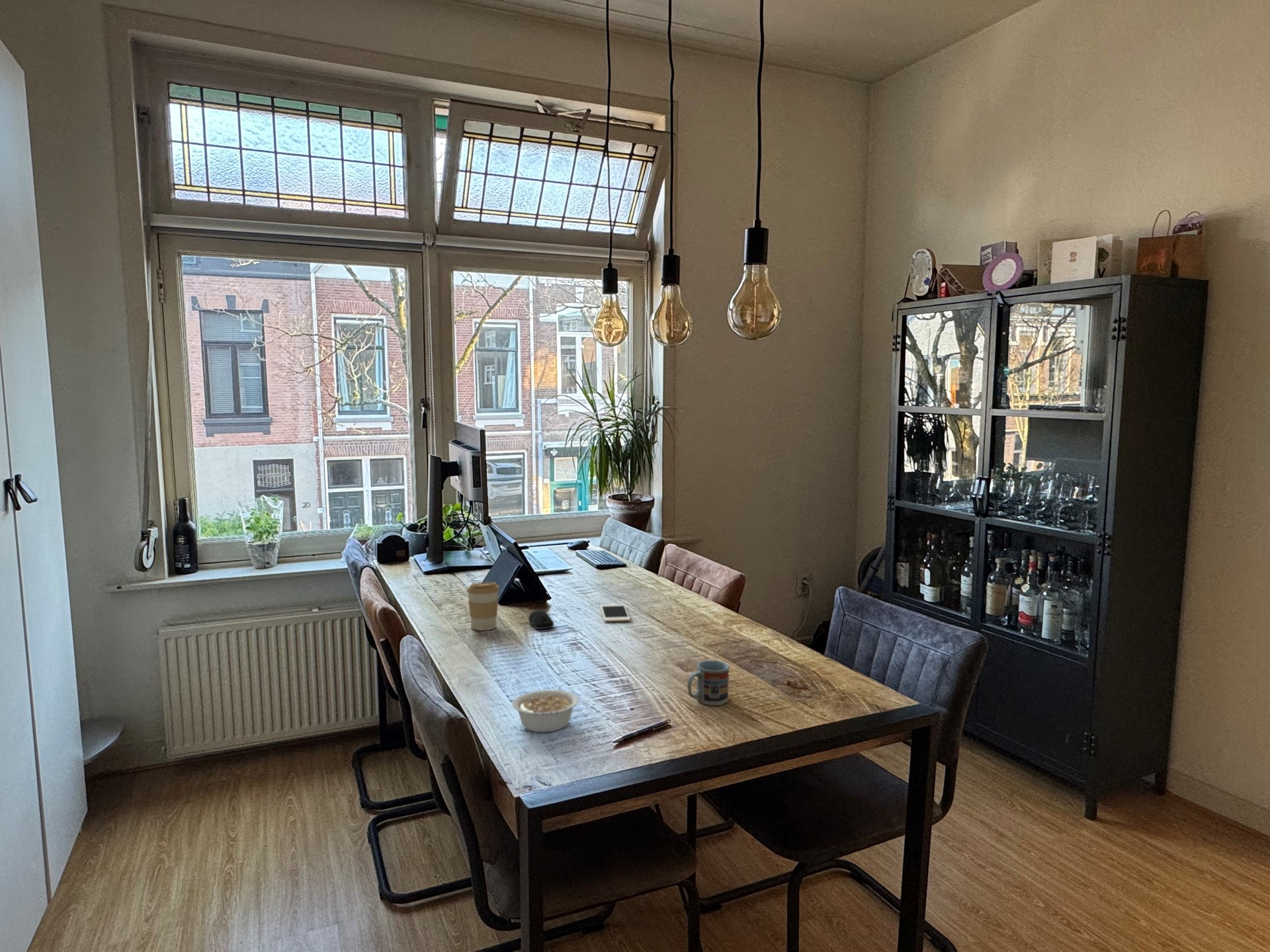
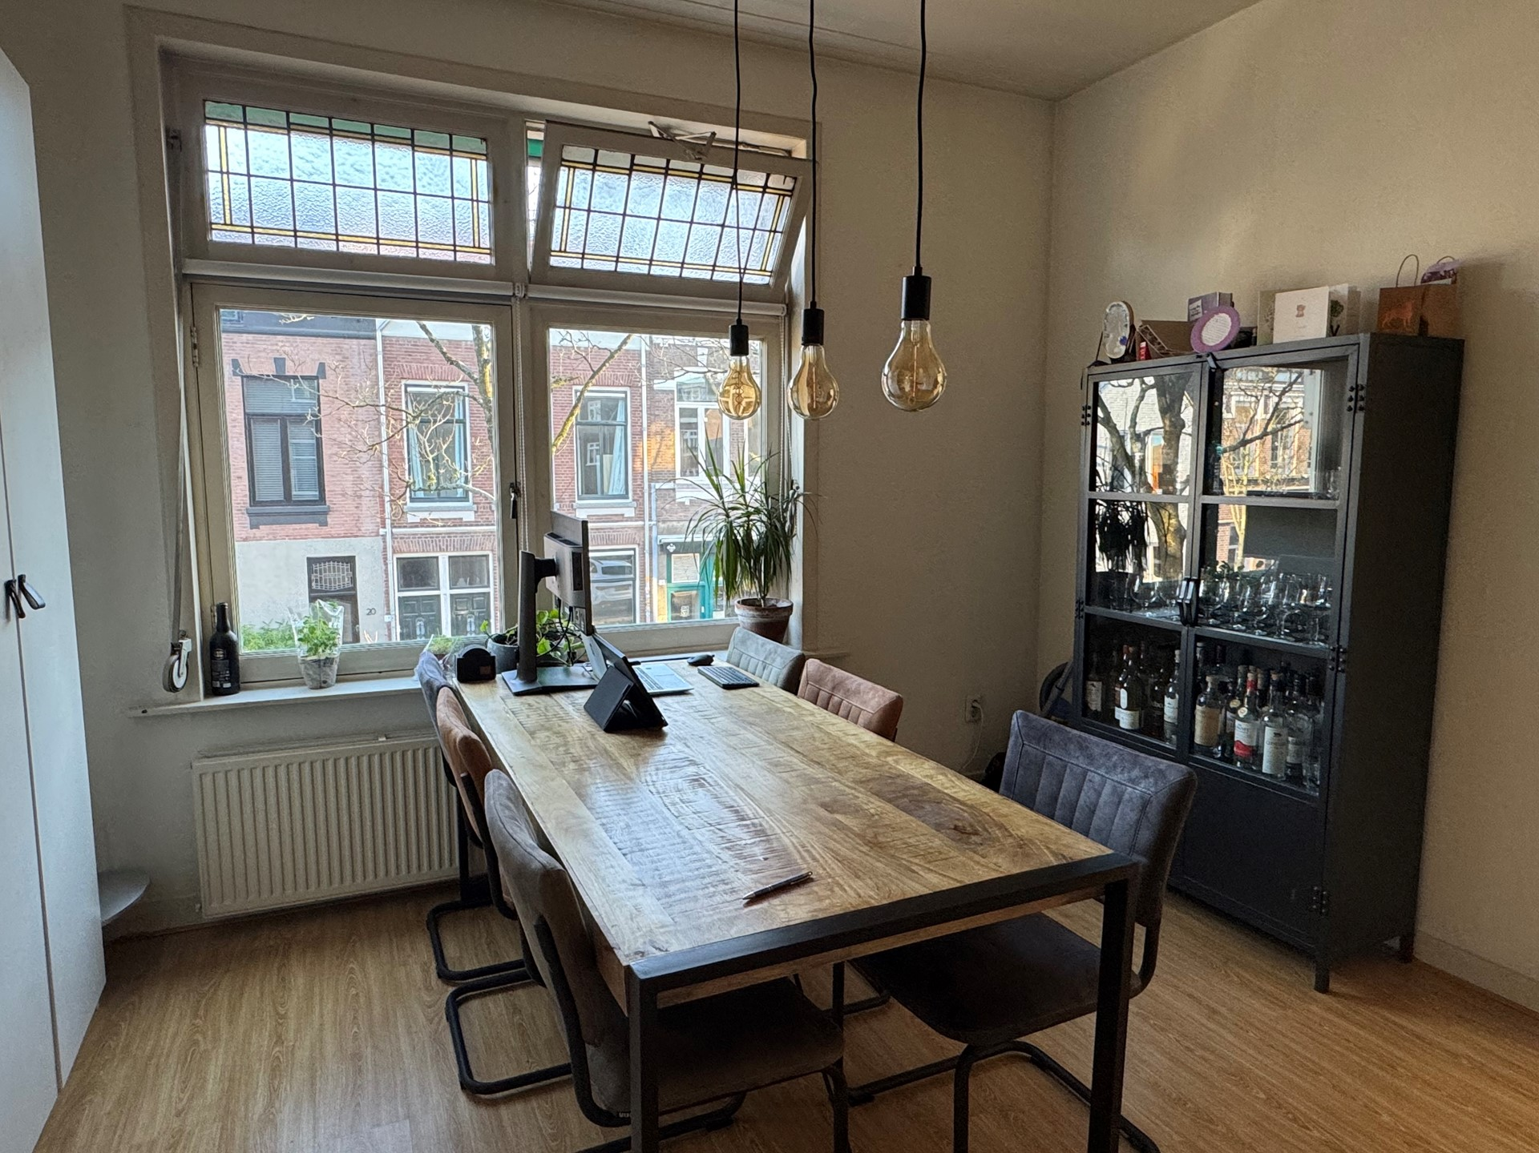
- coffee cup (483, 604)
- computer mouse (540, 618)
- cup (707, 683)
- legume (548, 709)
- cell phone (614, 612)
